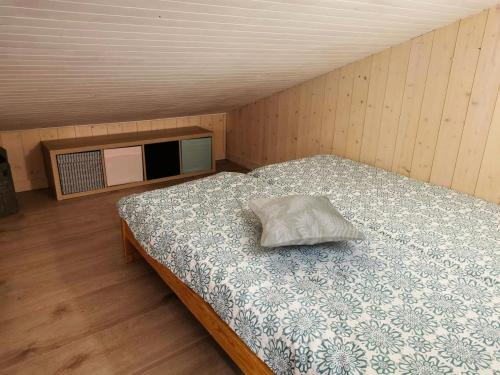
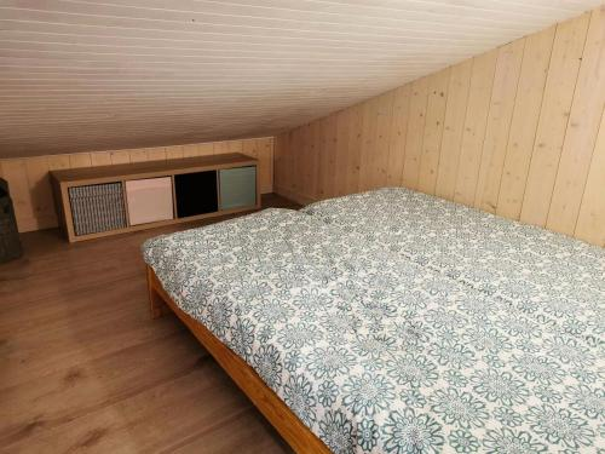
- decorative pillow (300, 218)
